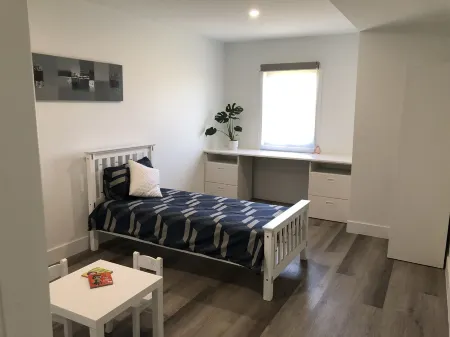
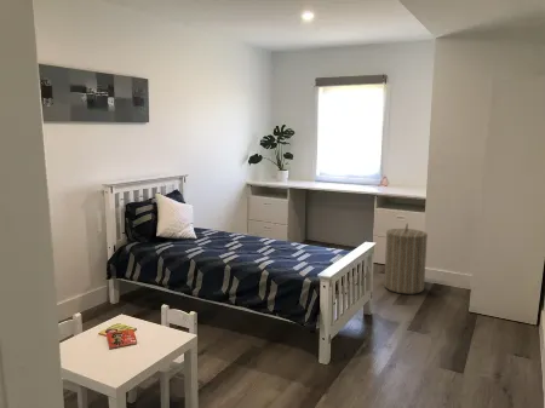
+ laundry hamper (405, 255)
